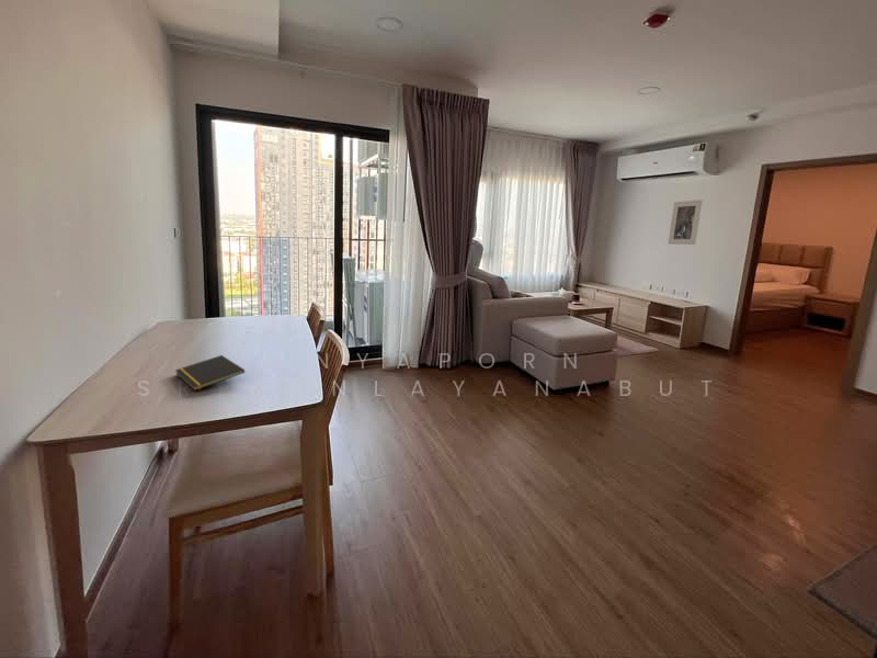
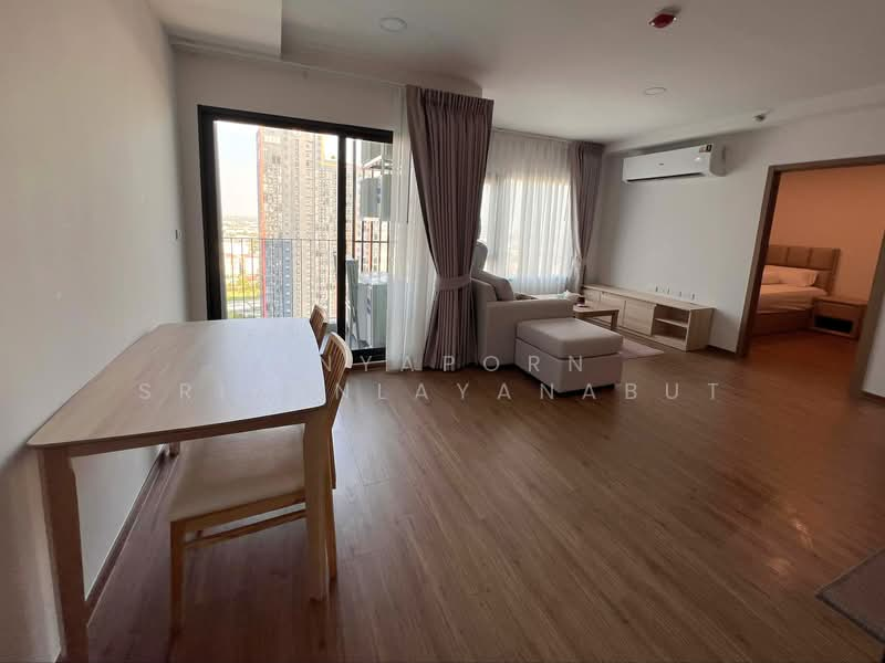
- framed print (684, 223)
- notepad (209, 371)
